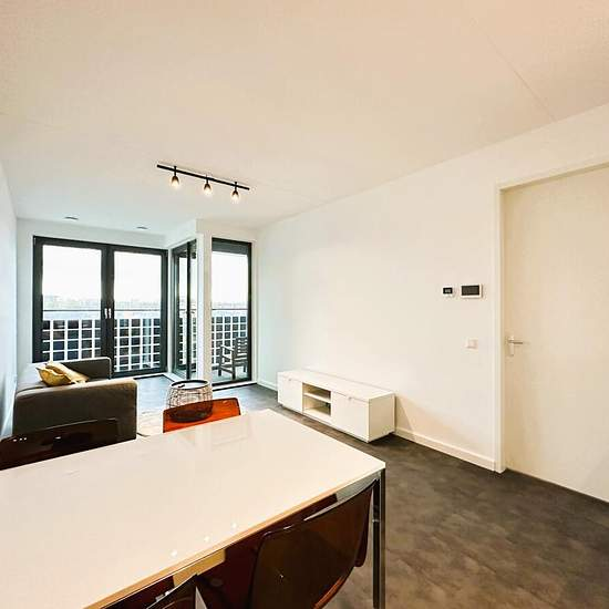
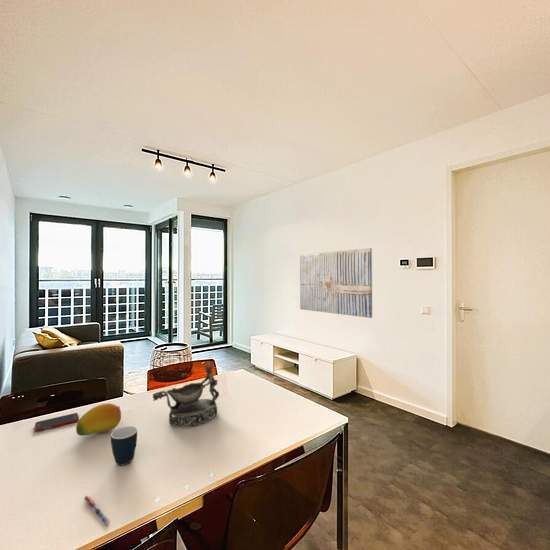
+ wall art (331, 282)
+ decorative bowl (189, 393)
+ pen (96, 509)
+ fruit (99, 418)
+ cell phone (57, 421)
+ mug (126, 448)
